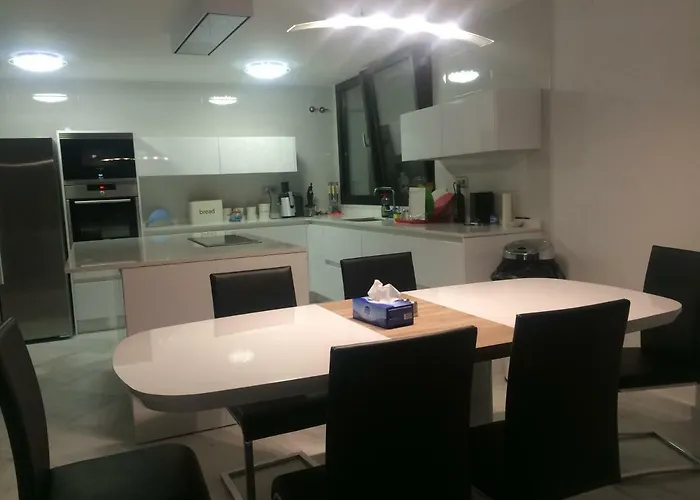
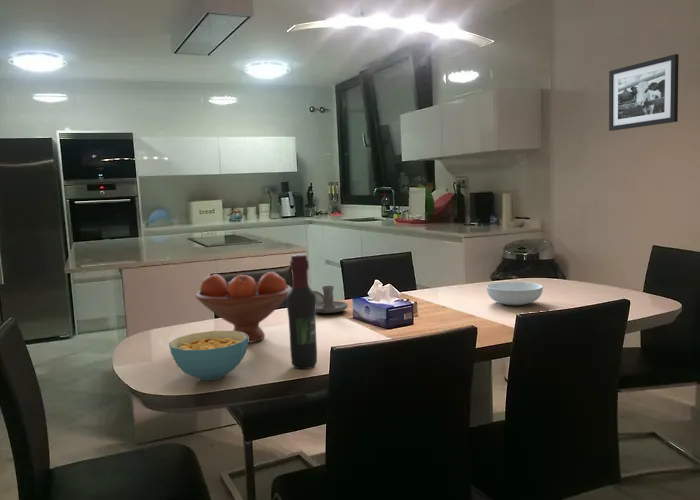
+ candle holder (324, 298)
+ cereal bowl (210, 358)
+ serving bowl (514, 294)
+ fruit bowl (245, 305)
+ picture frame (641, 94)
+ wine bottle (301, 311)
